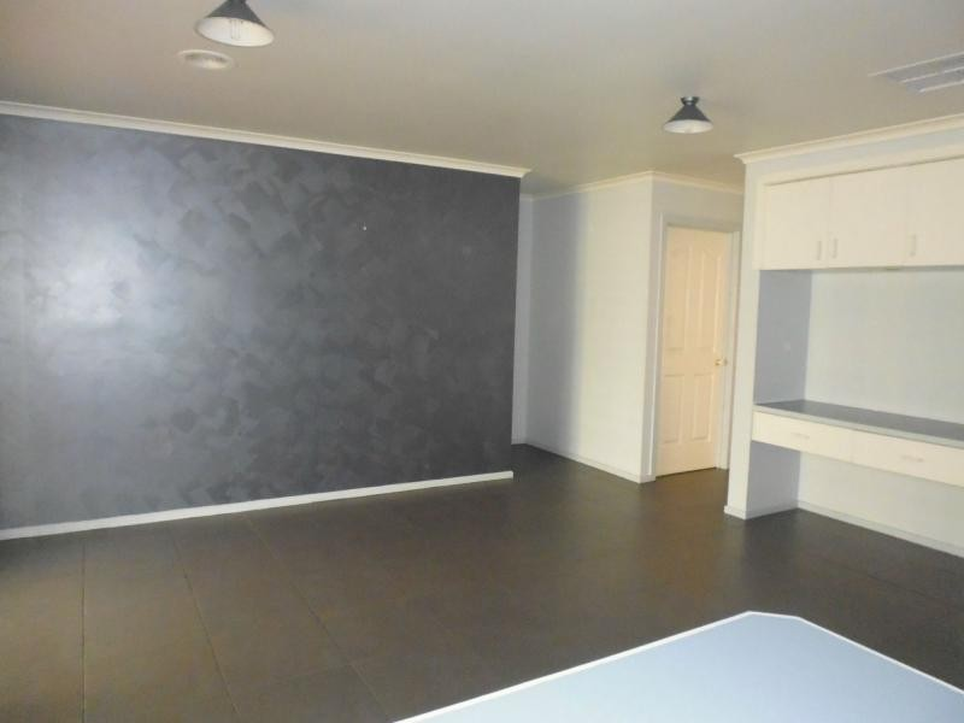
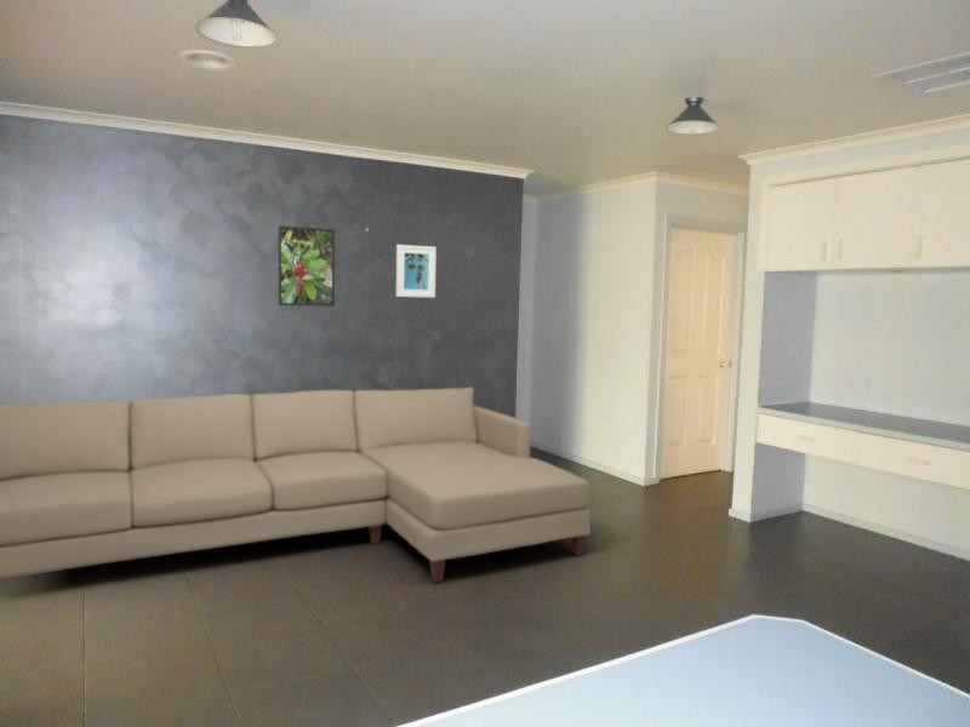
+ sofa (286, 480)
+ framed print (416, 271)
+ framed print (307, 267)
